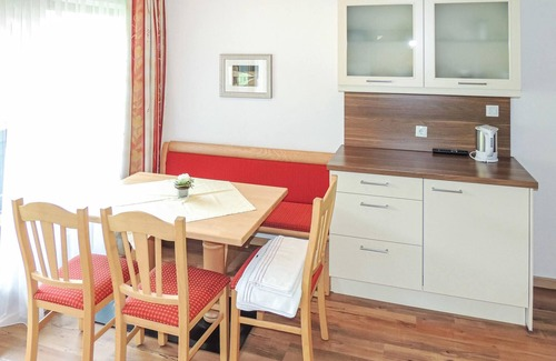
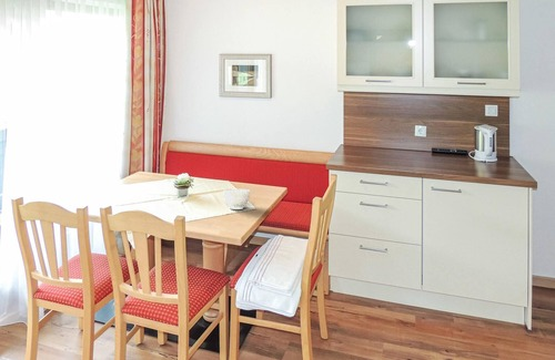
+ bowl (236, 198)
